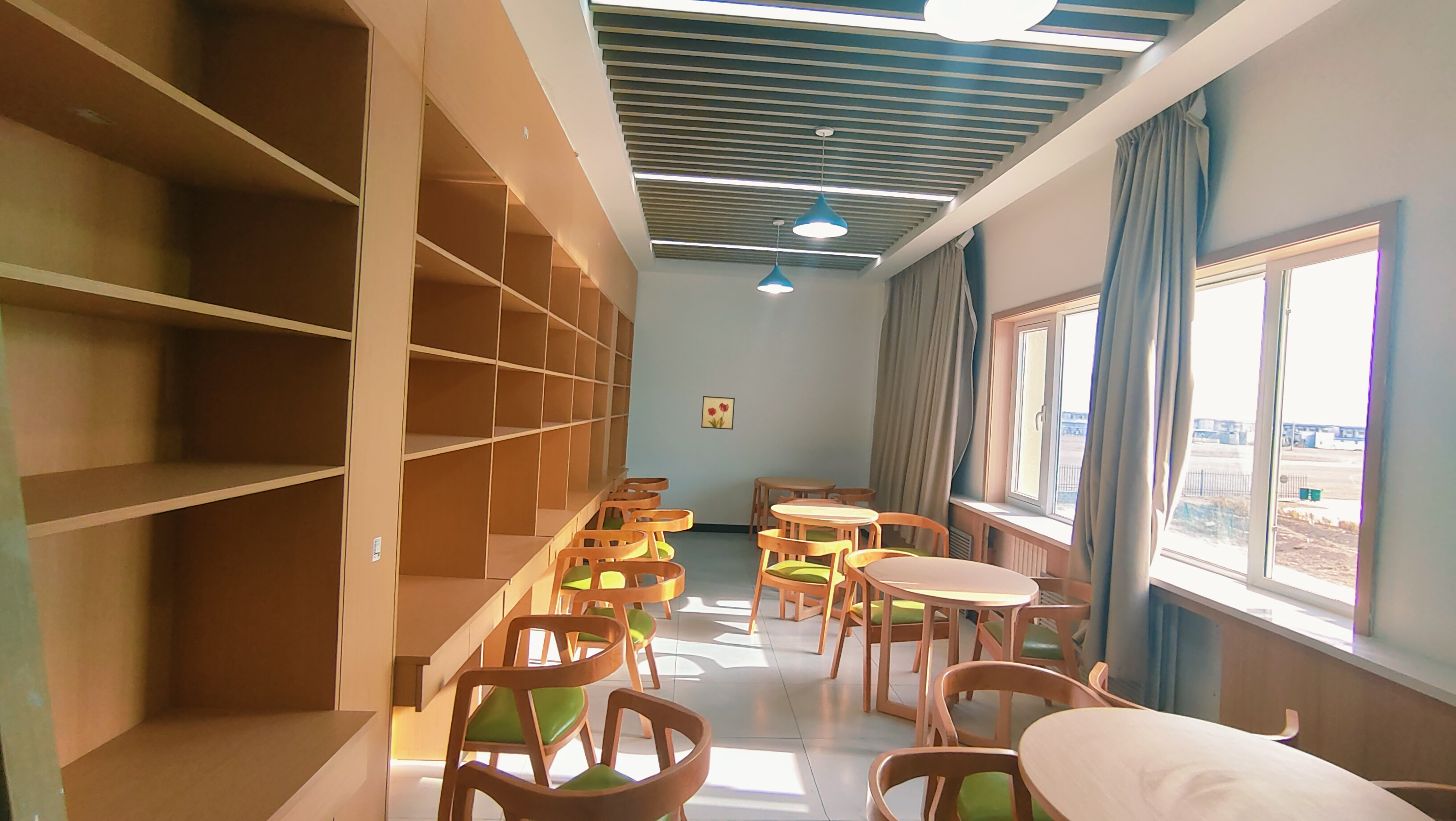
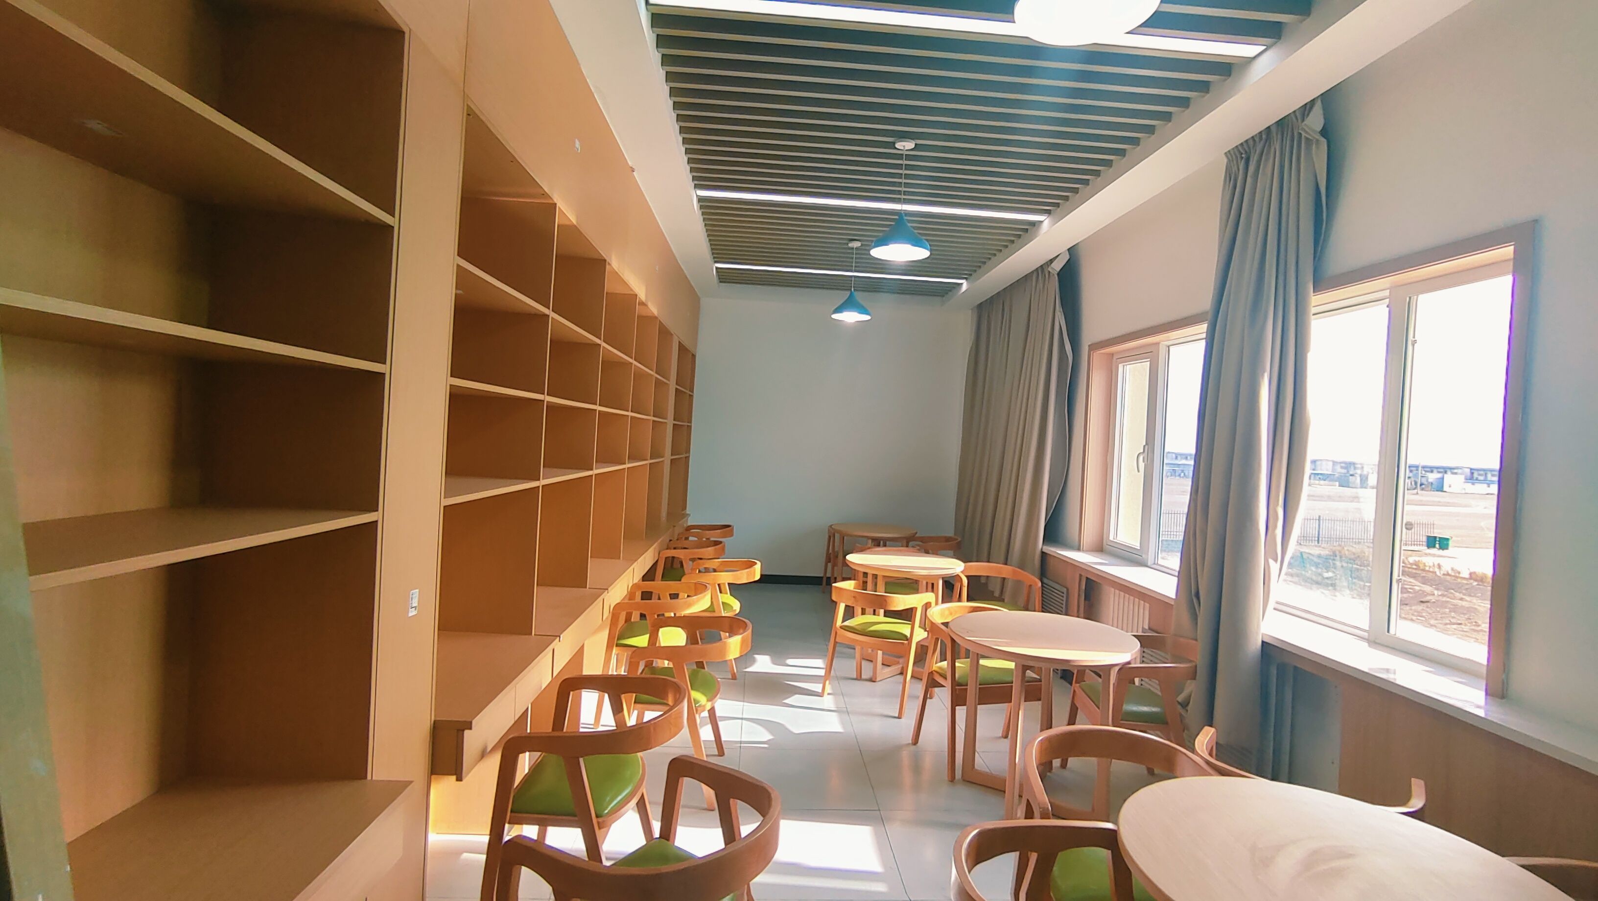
- wall art (718, 413)
